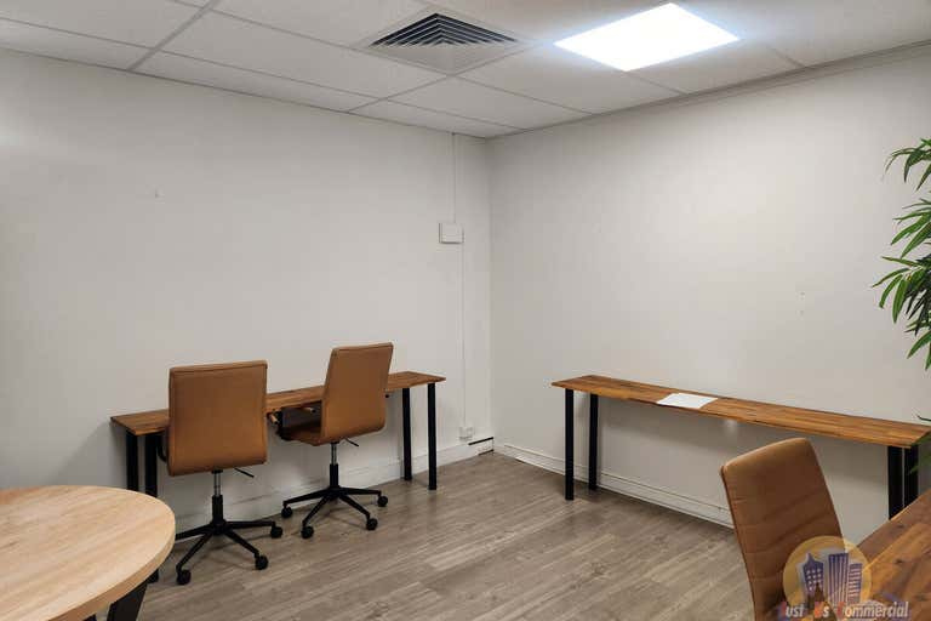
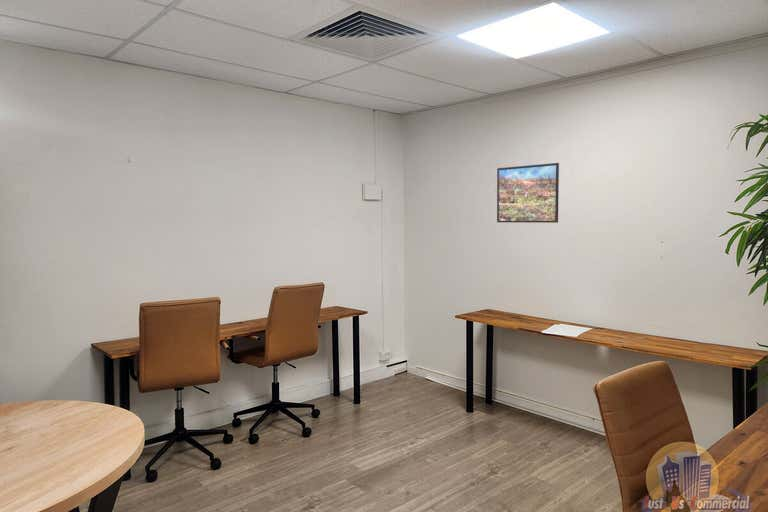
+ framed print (526, 194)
